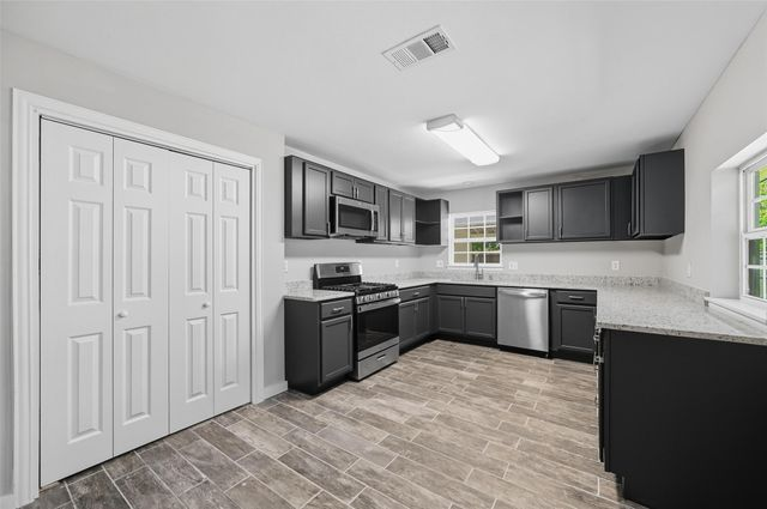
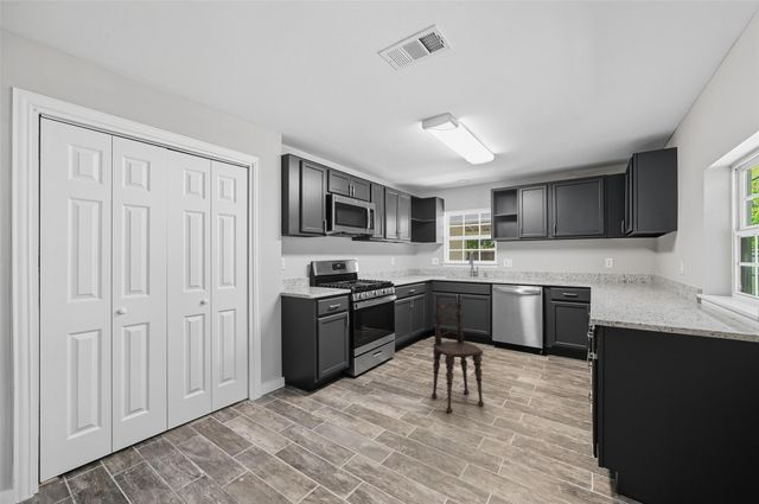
+ dining chair (457, 349)
